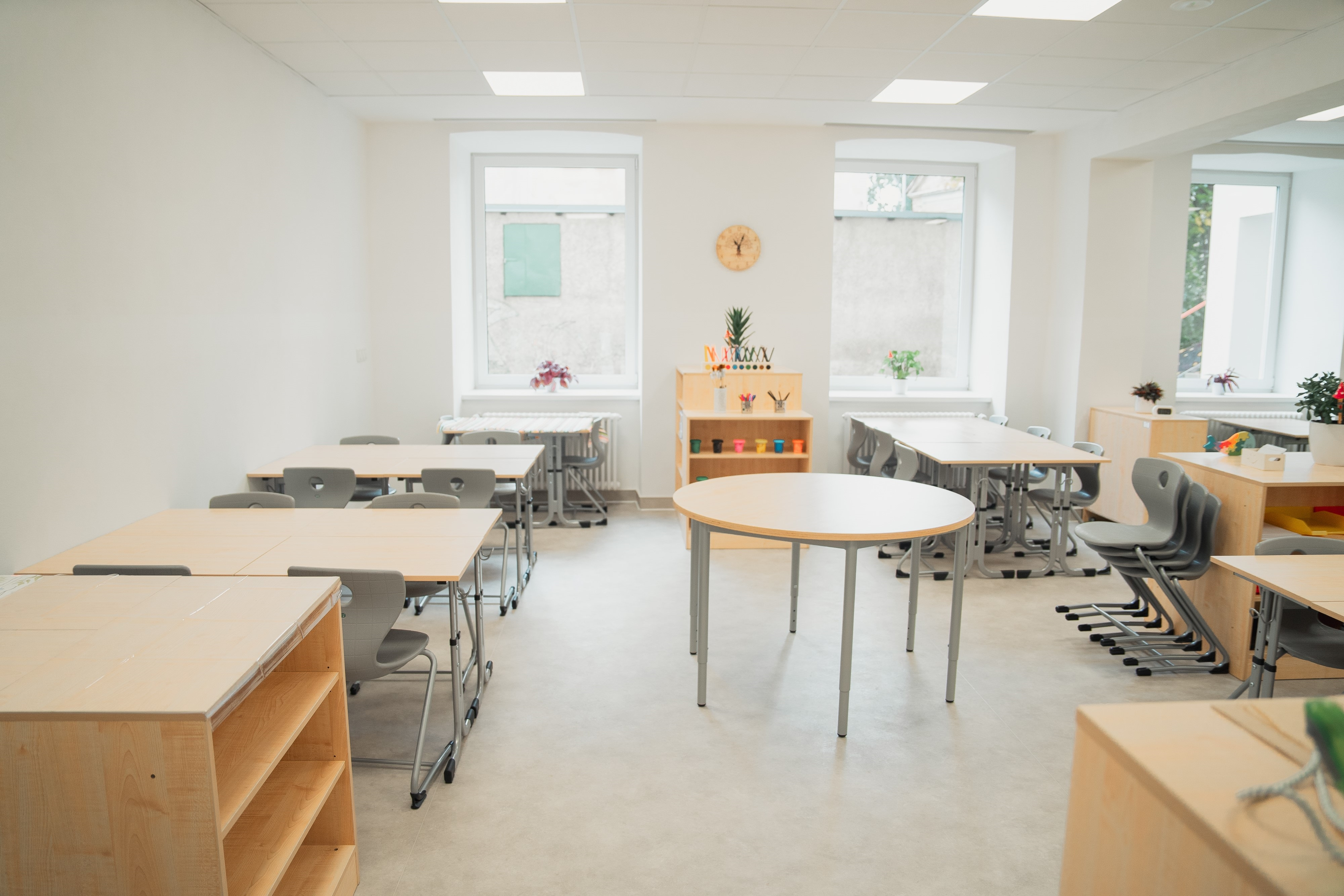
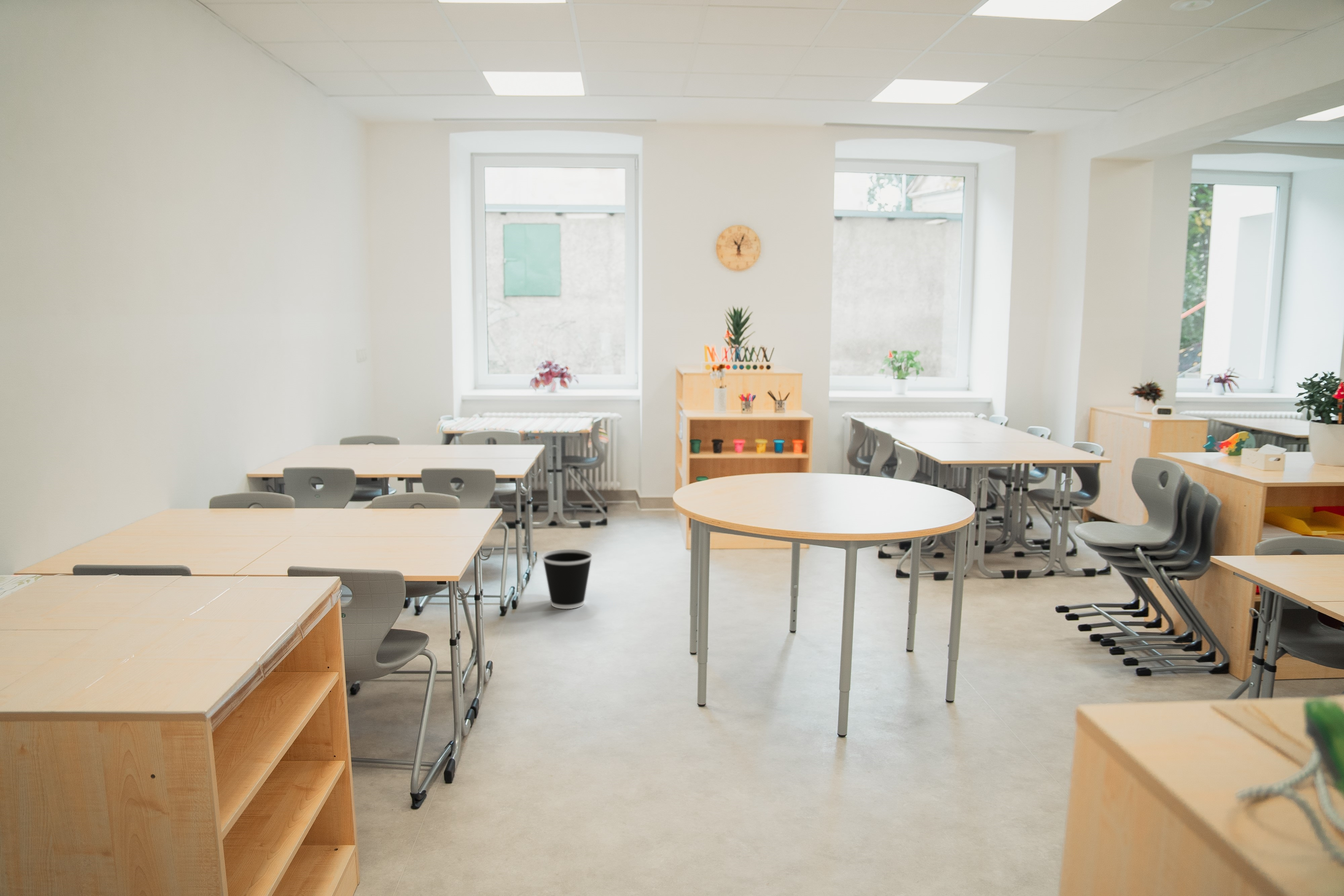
+ wastebasket (568, 580)
